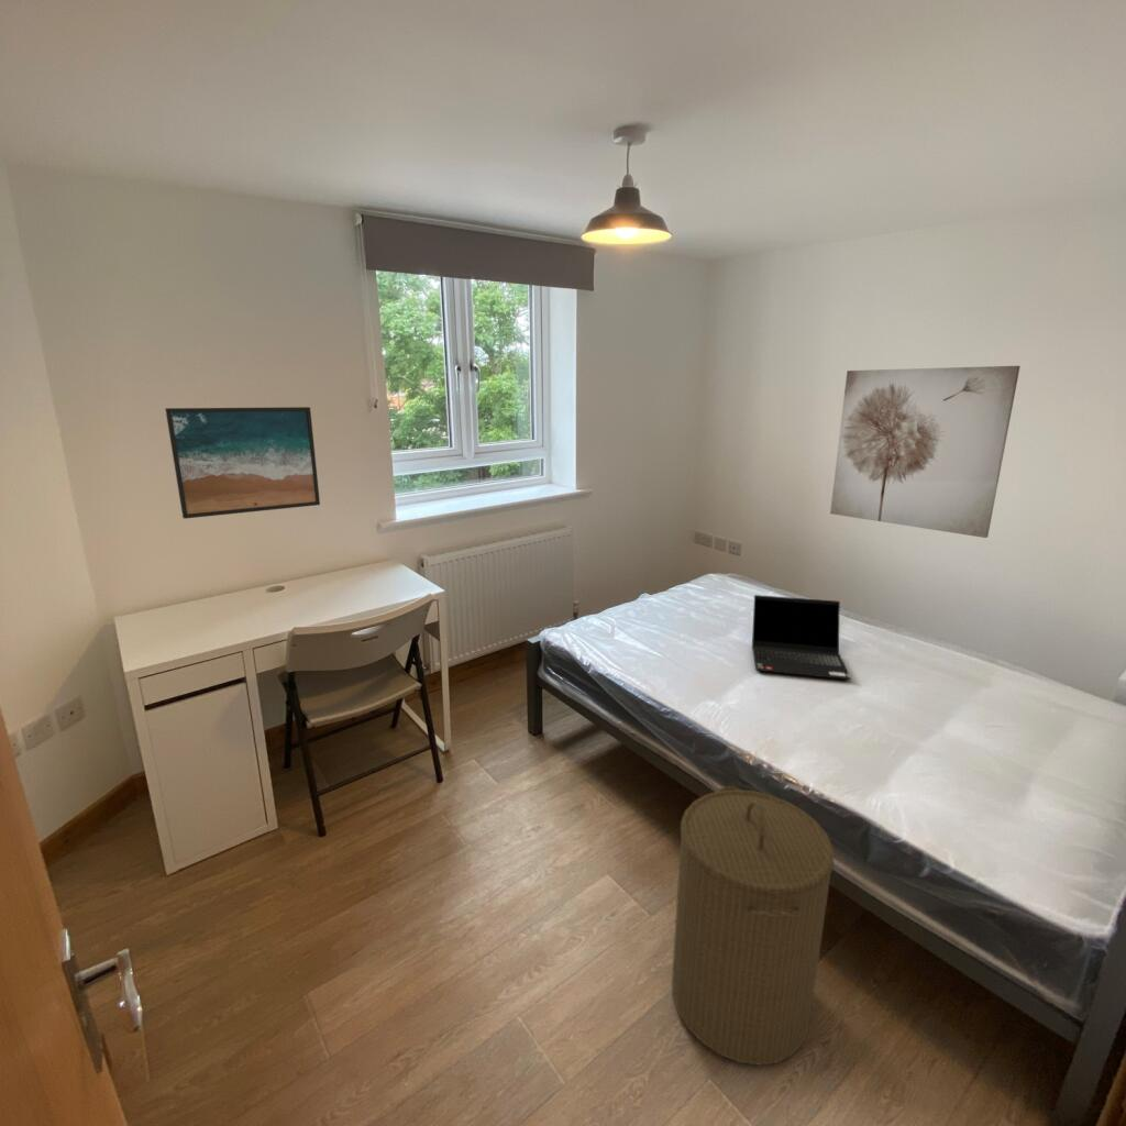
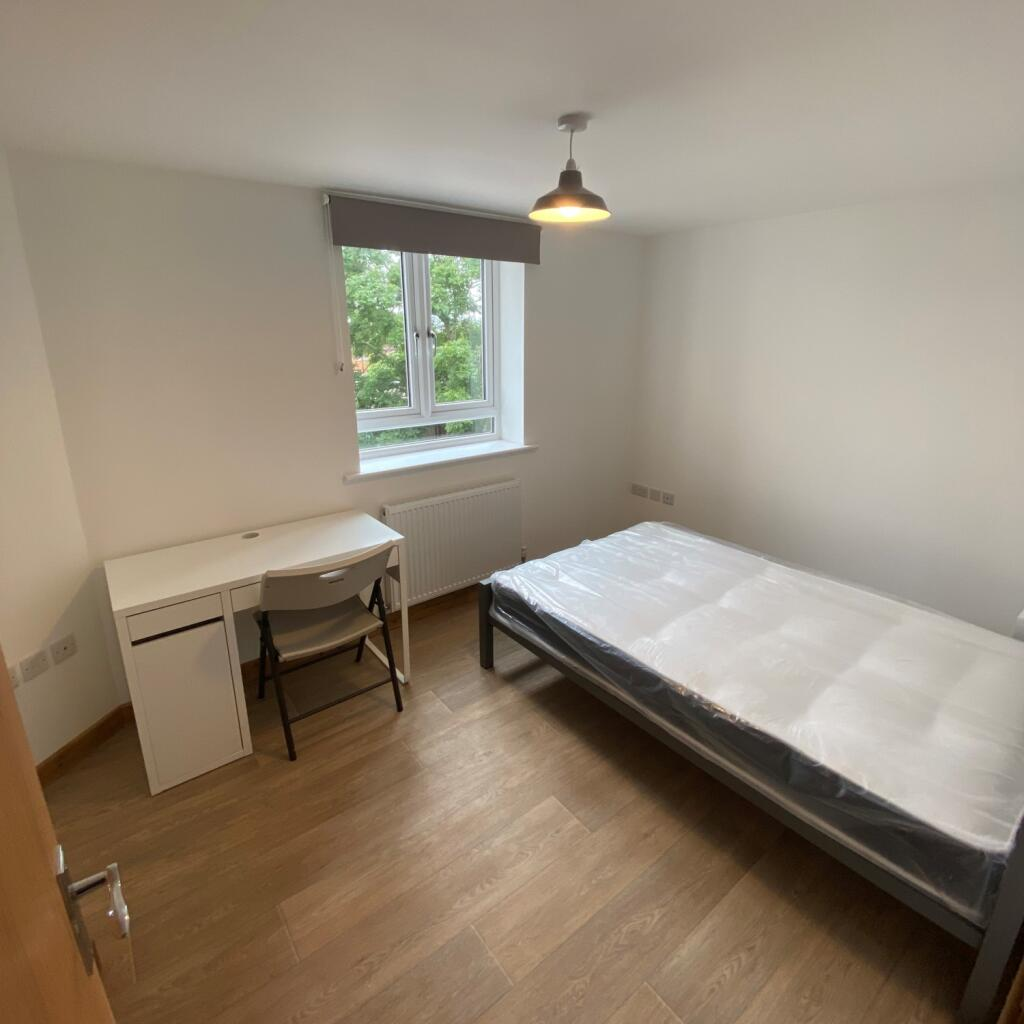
- wall art (913, 449)
- laptop computer (798, 634)
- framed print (249, 460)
- laundry hamper (747, 906)
